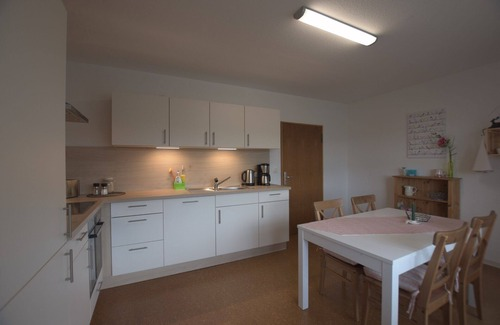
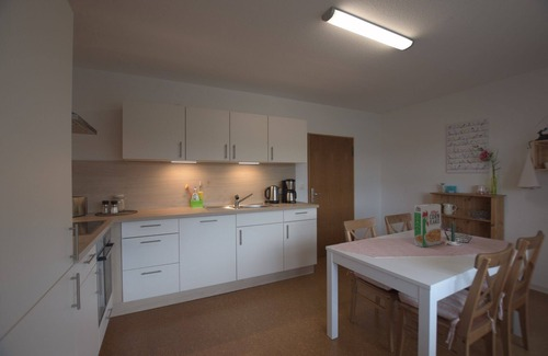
+ cereal box (427, 225)
